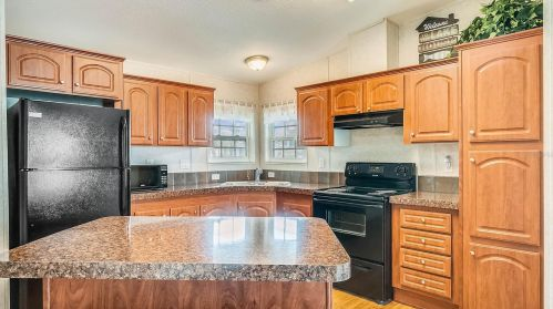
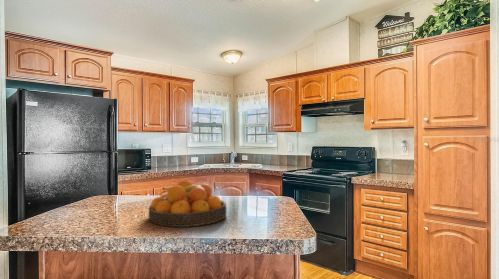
+ fruit bowl (188, 199)
